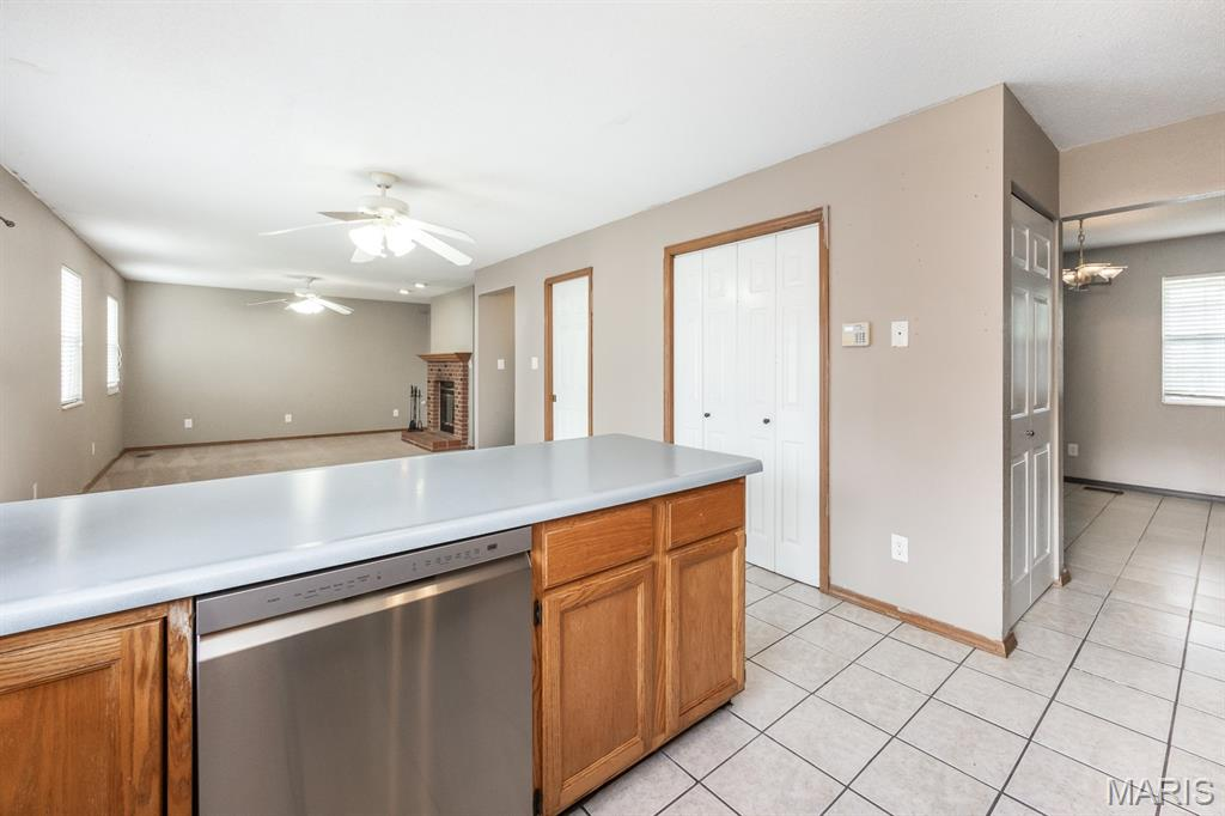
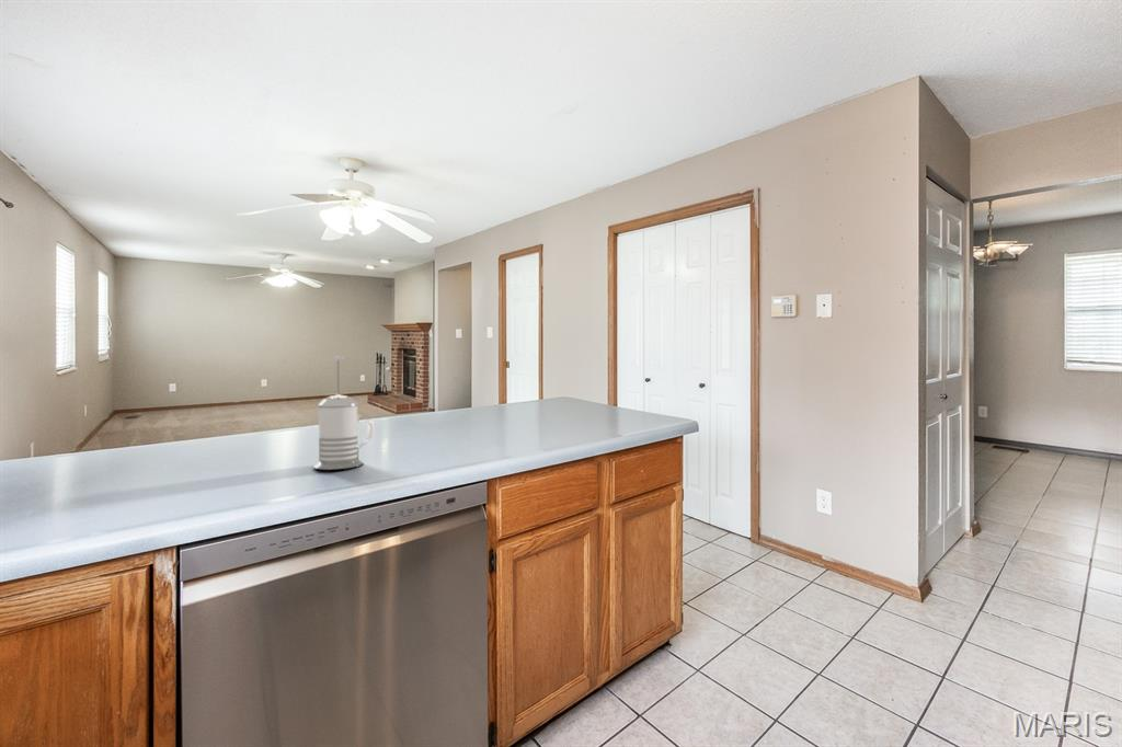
+ french press (343, 410)
